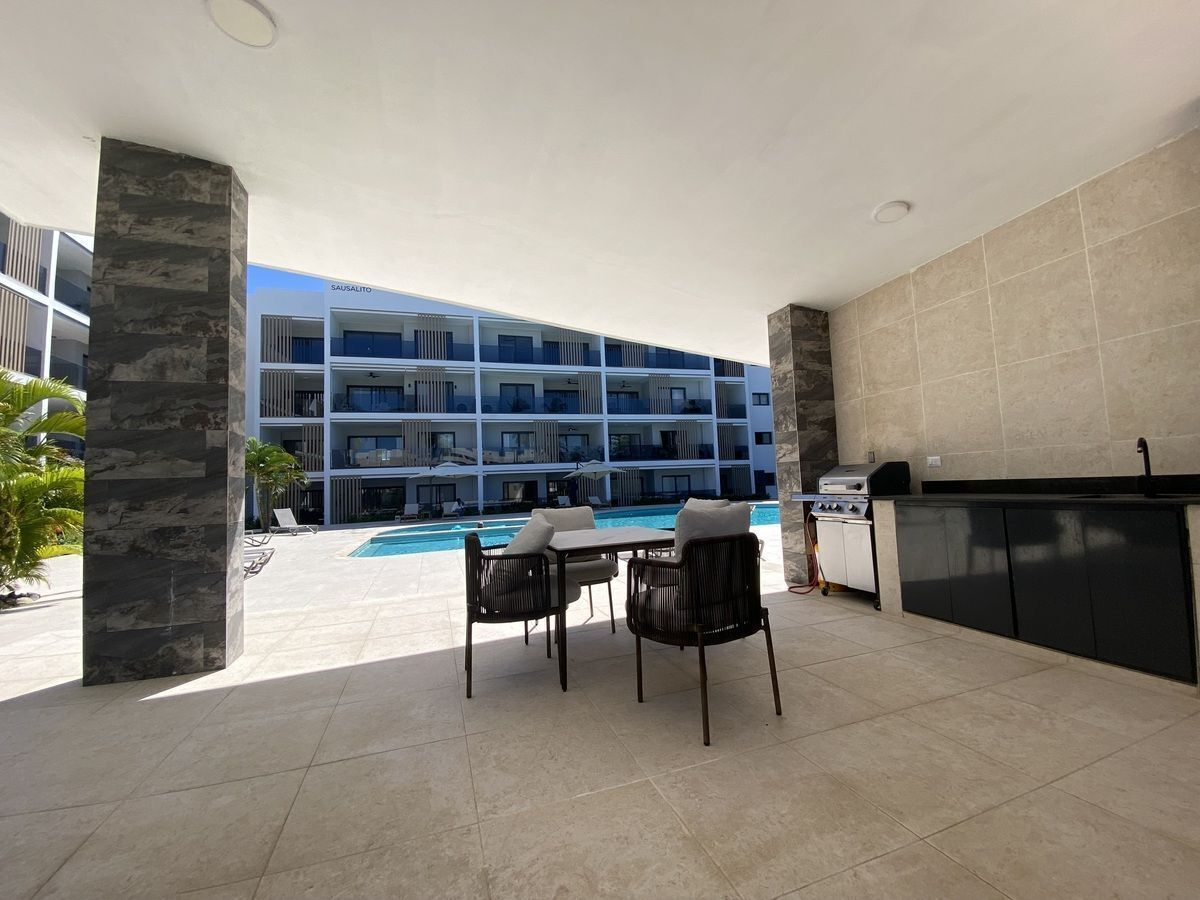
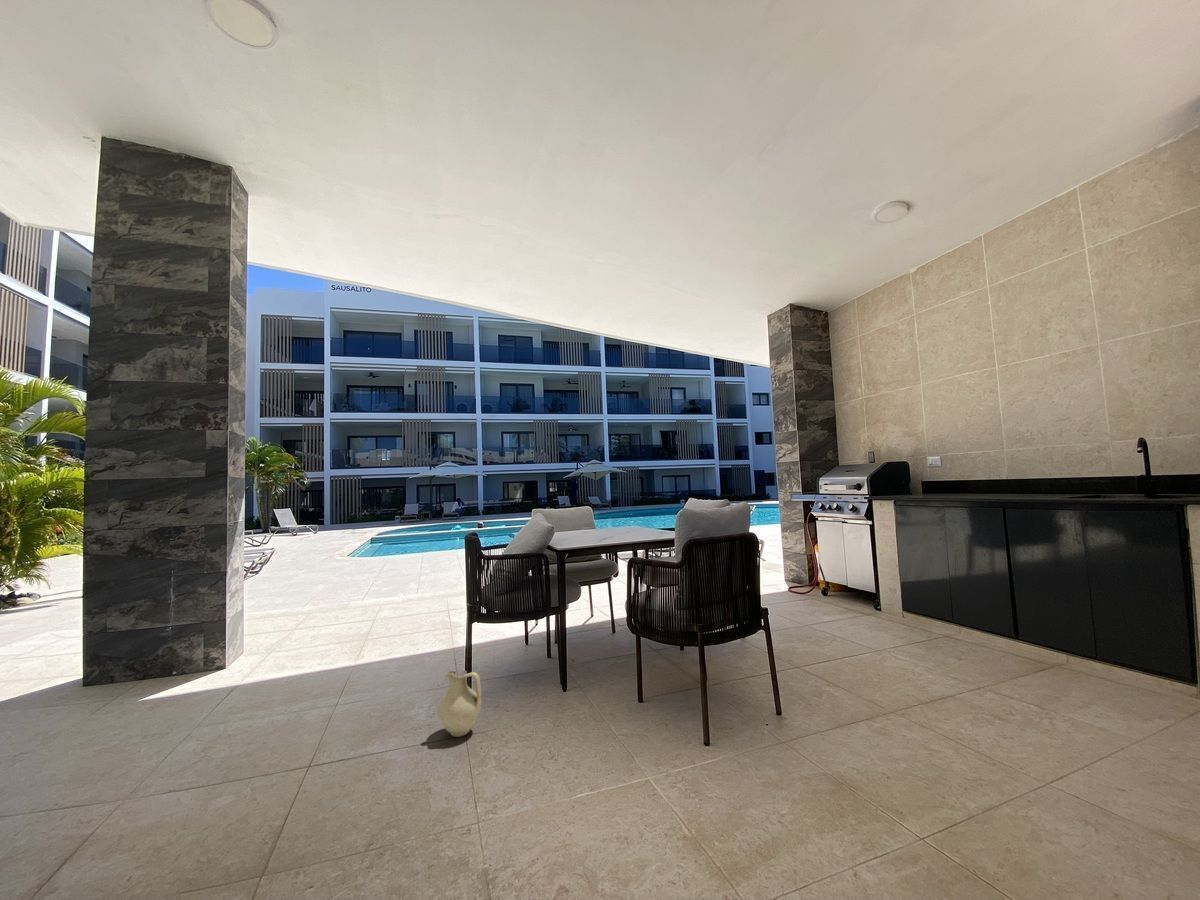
+ ceramic jug (459, 701)
